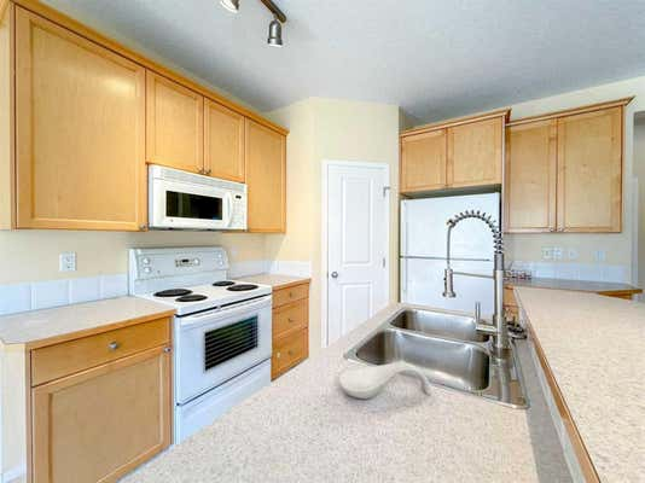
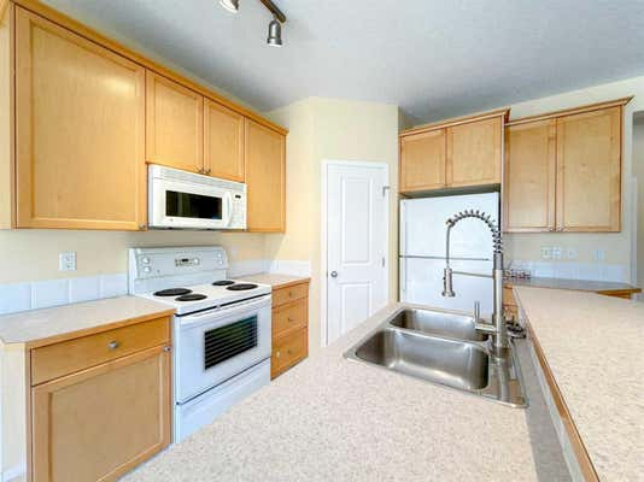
- spoon rest (383, 378)
